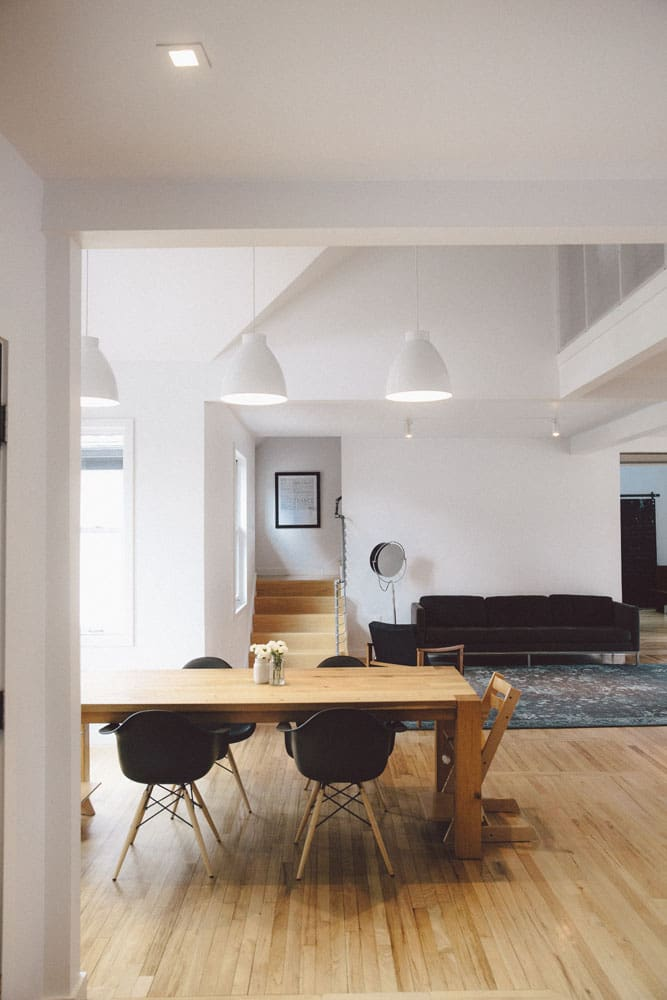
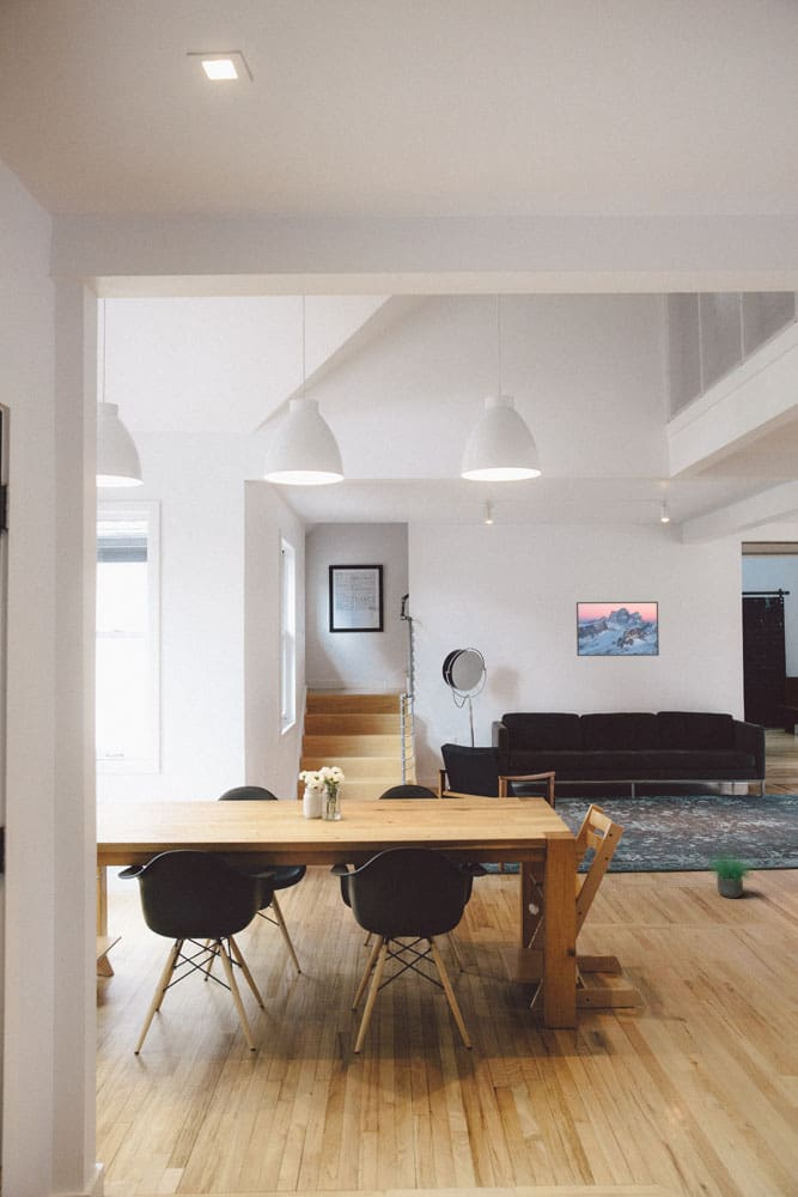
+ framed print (617, 628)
+ potted plant (729, 868)
